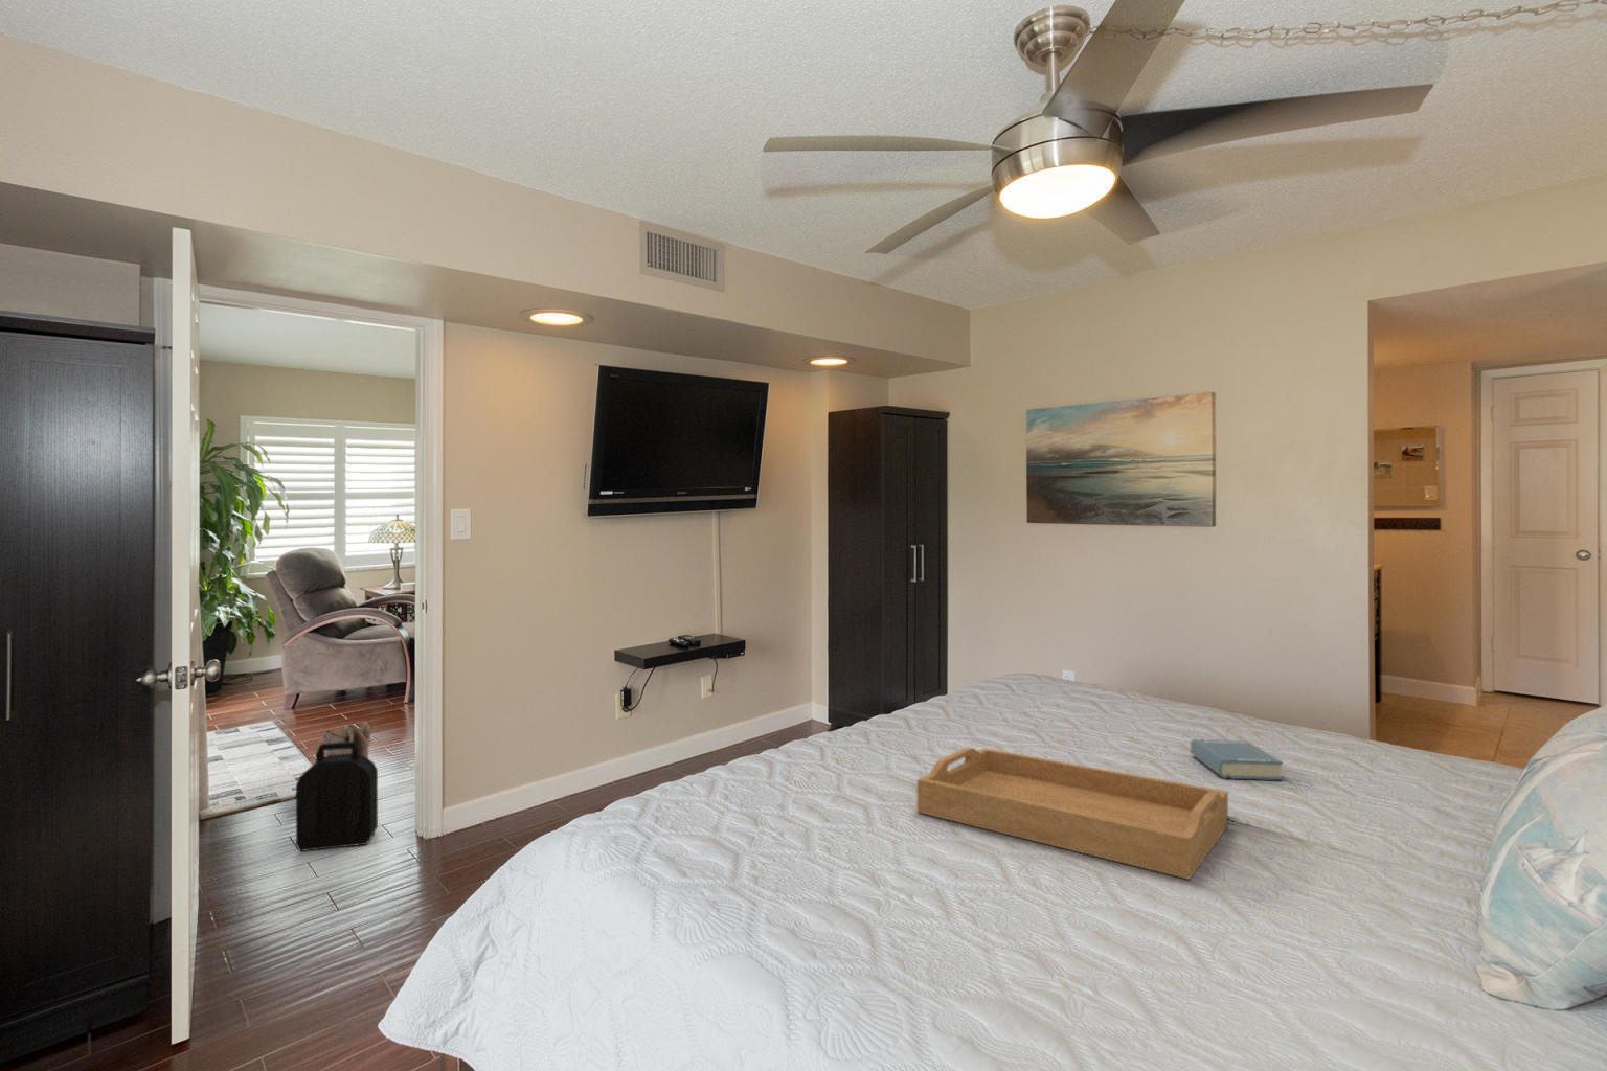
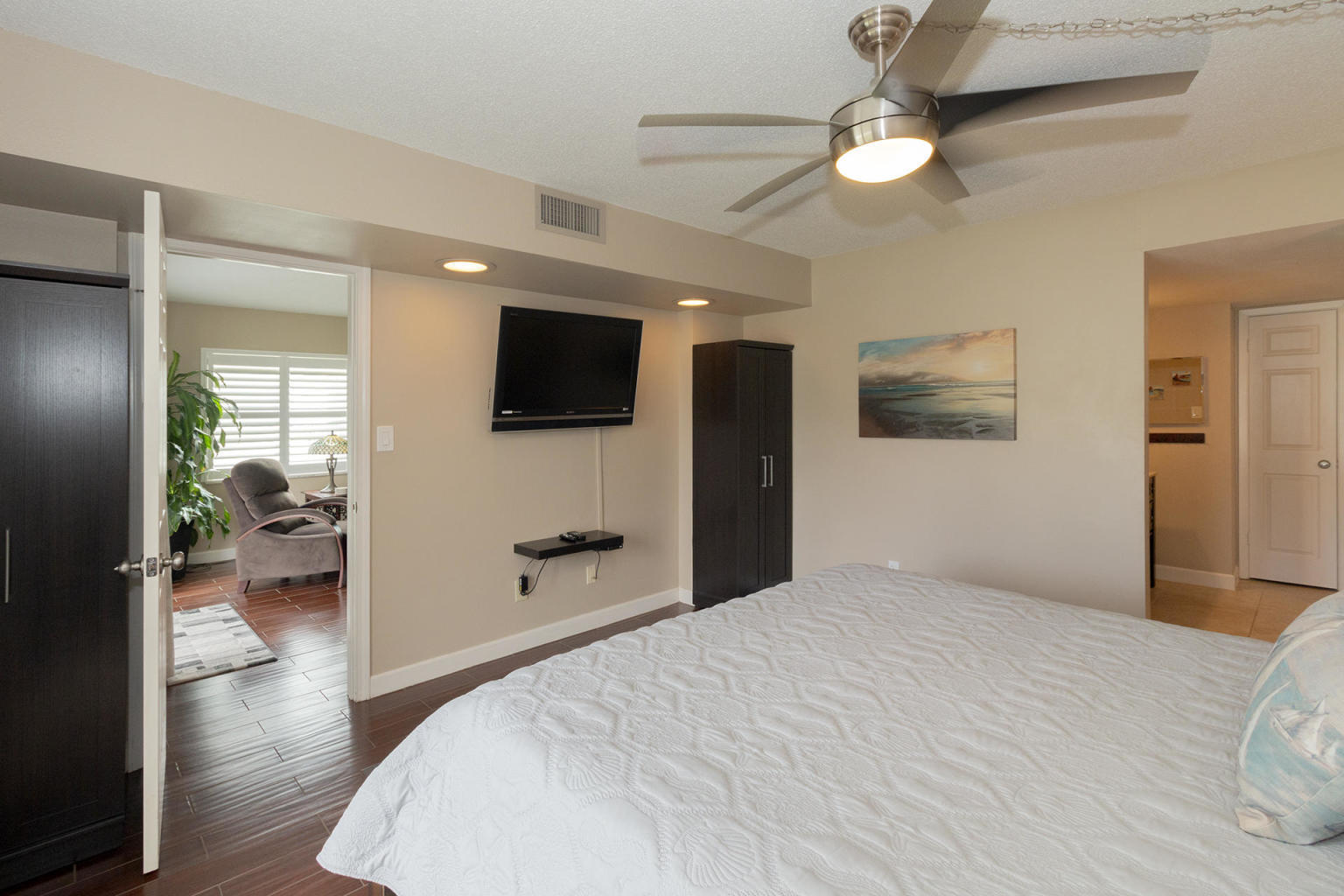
- backpack (337, 792)
- boots (340, 753)
- serving tray (1068, 796)
- hardback book (1234, 758)
